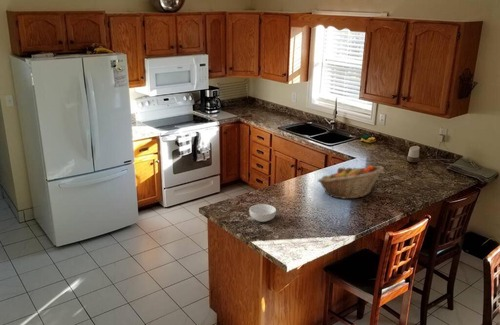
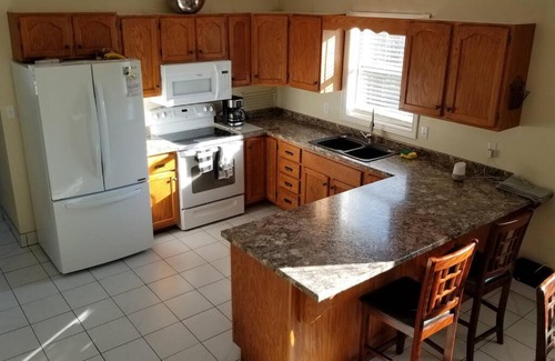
- cereal bowl (262, 214)
- fruit basket (350, 179)
